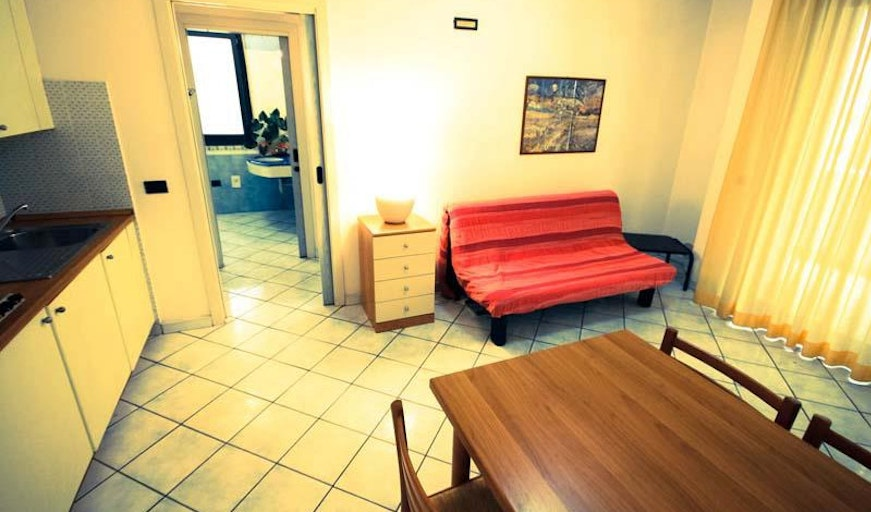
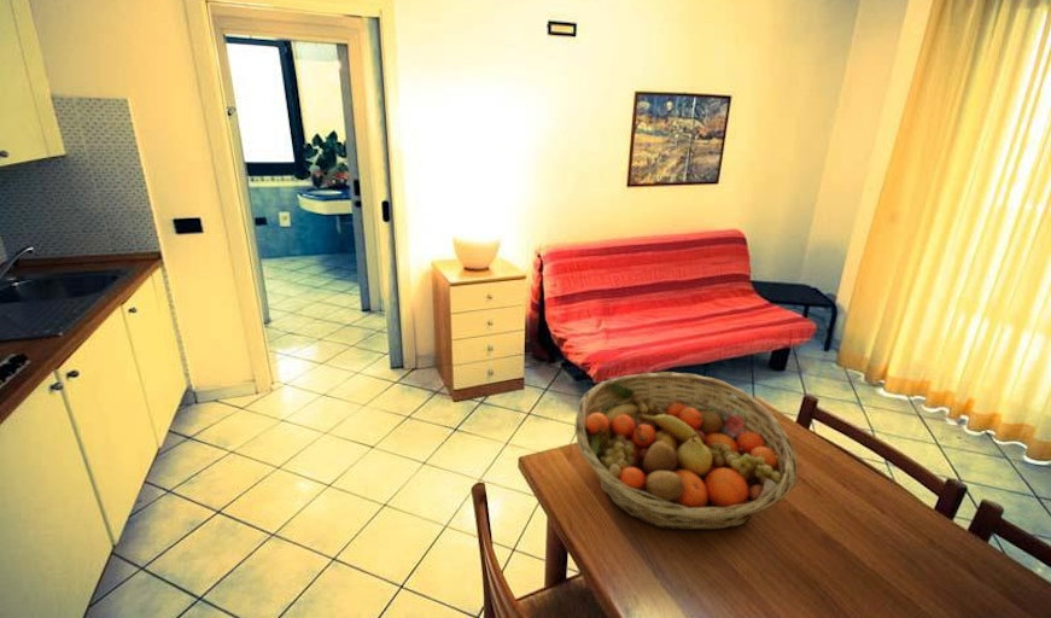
+ fruit basket (678, 447)
